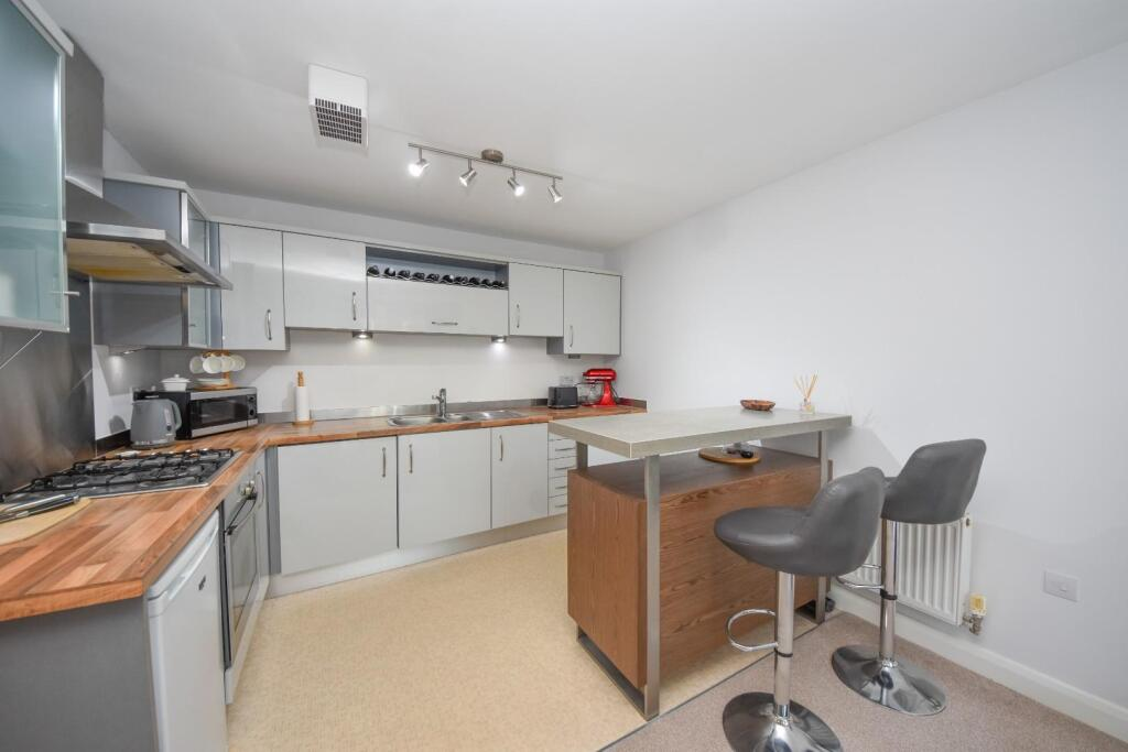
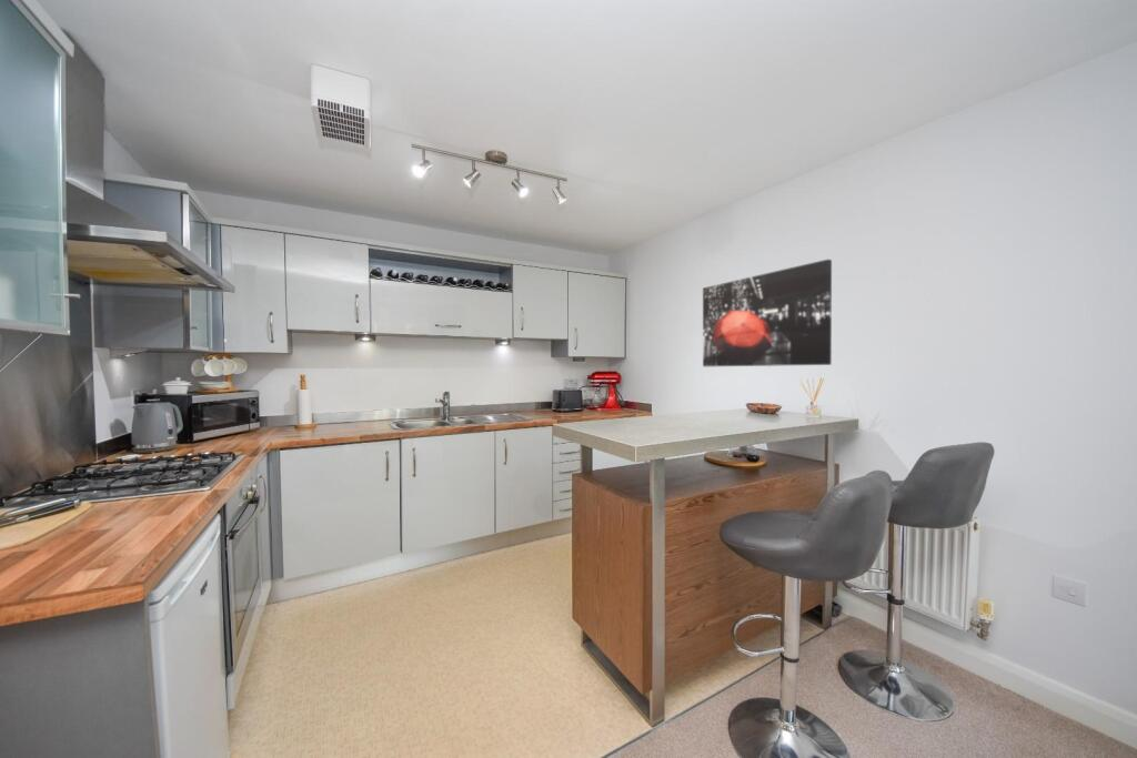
+ wall art (757, 321)
